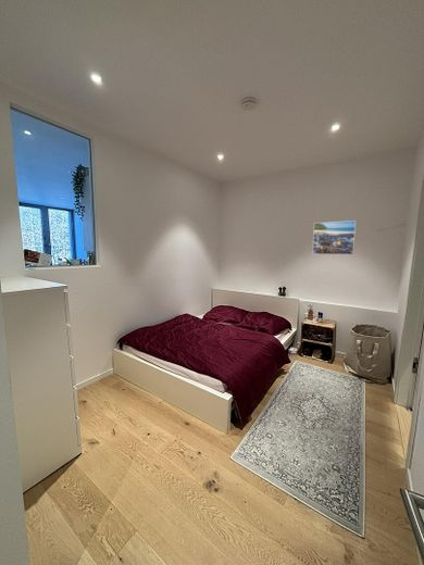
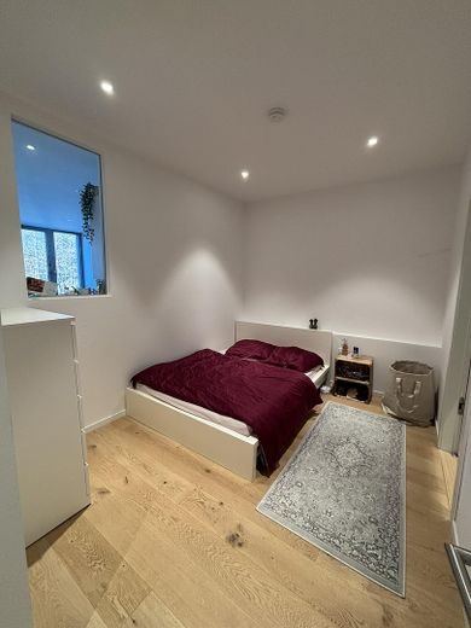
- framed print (333, 238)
